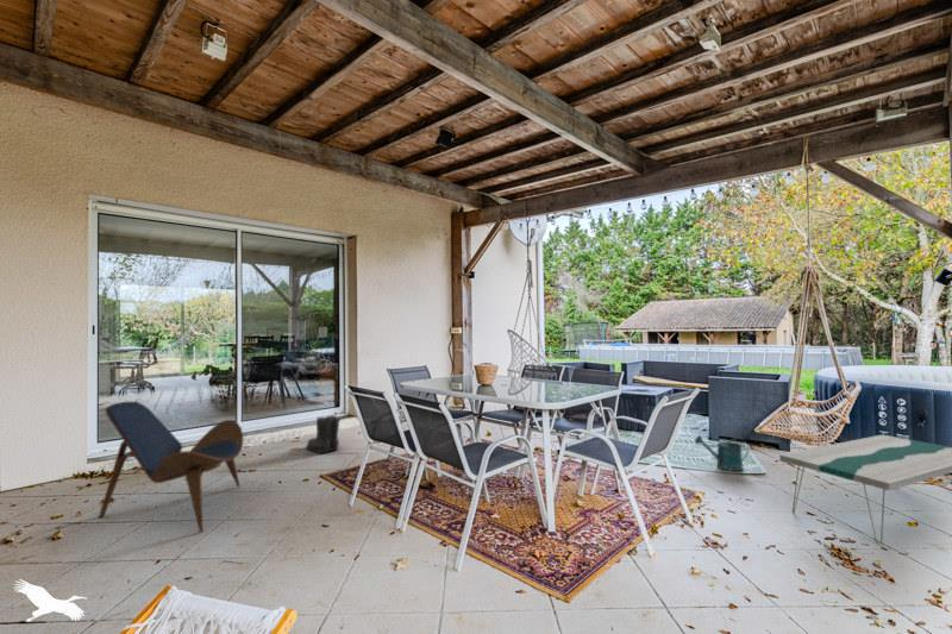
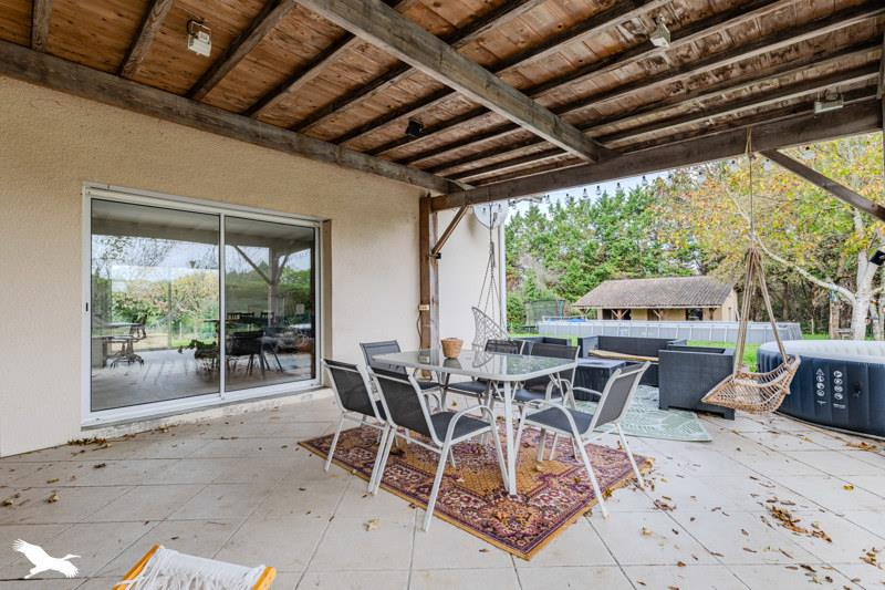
- watering can (721, 451)
- lounge chair (170, 456)
- coffee table (885, 482)
- boots (324, 432)
